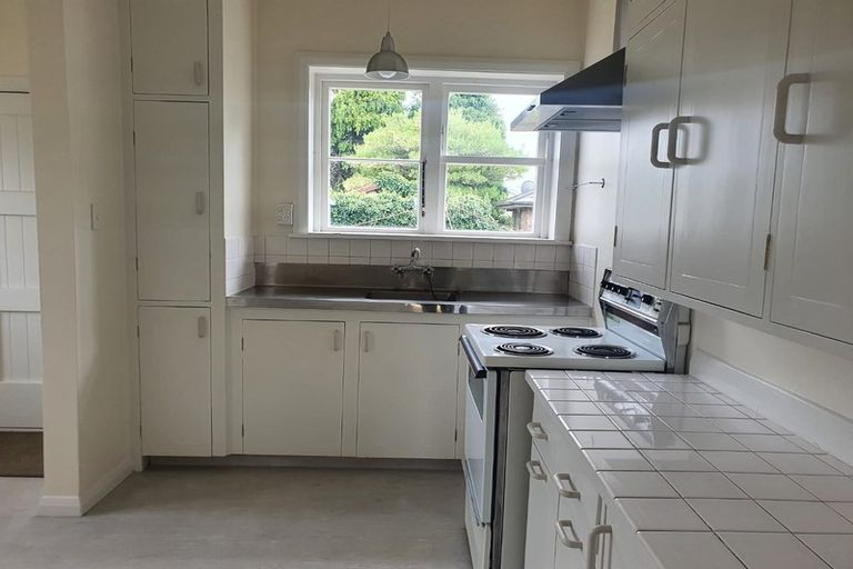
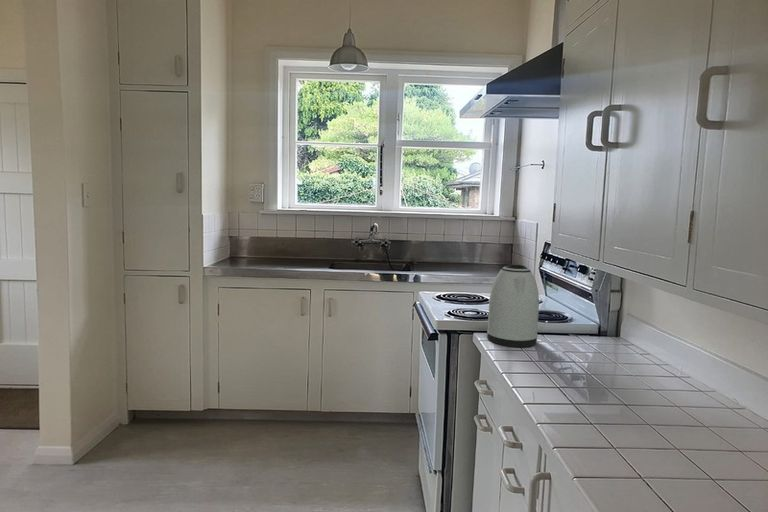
+ kettle (511, 300)
